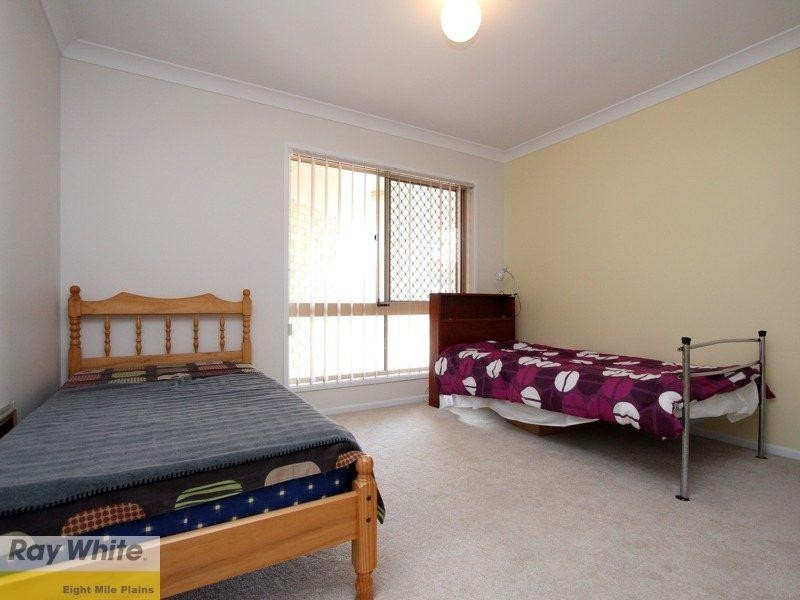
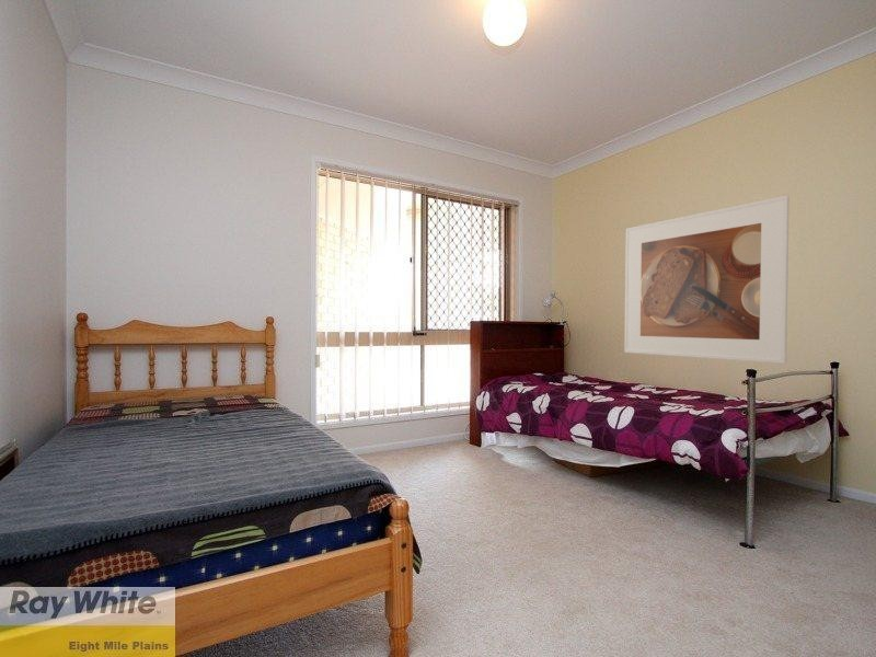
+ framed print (694, 286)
